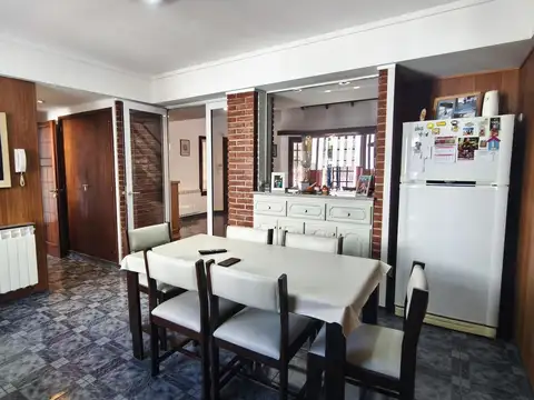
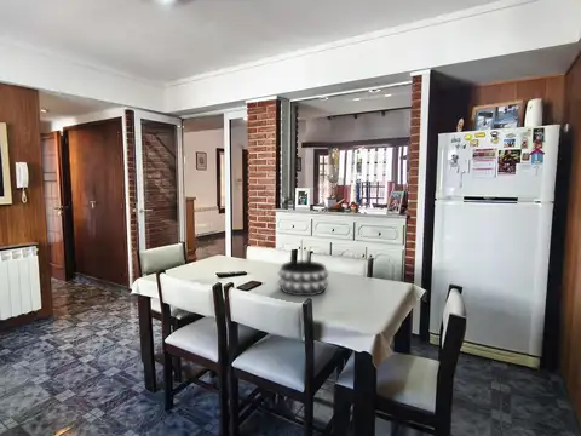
+ decorative bowl (303, 277)
